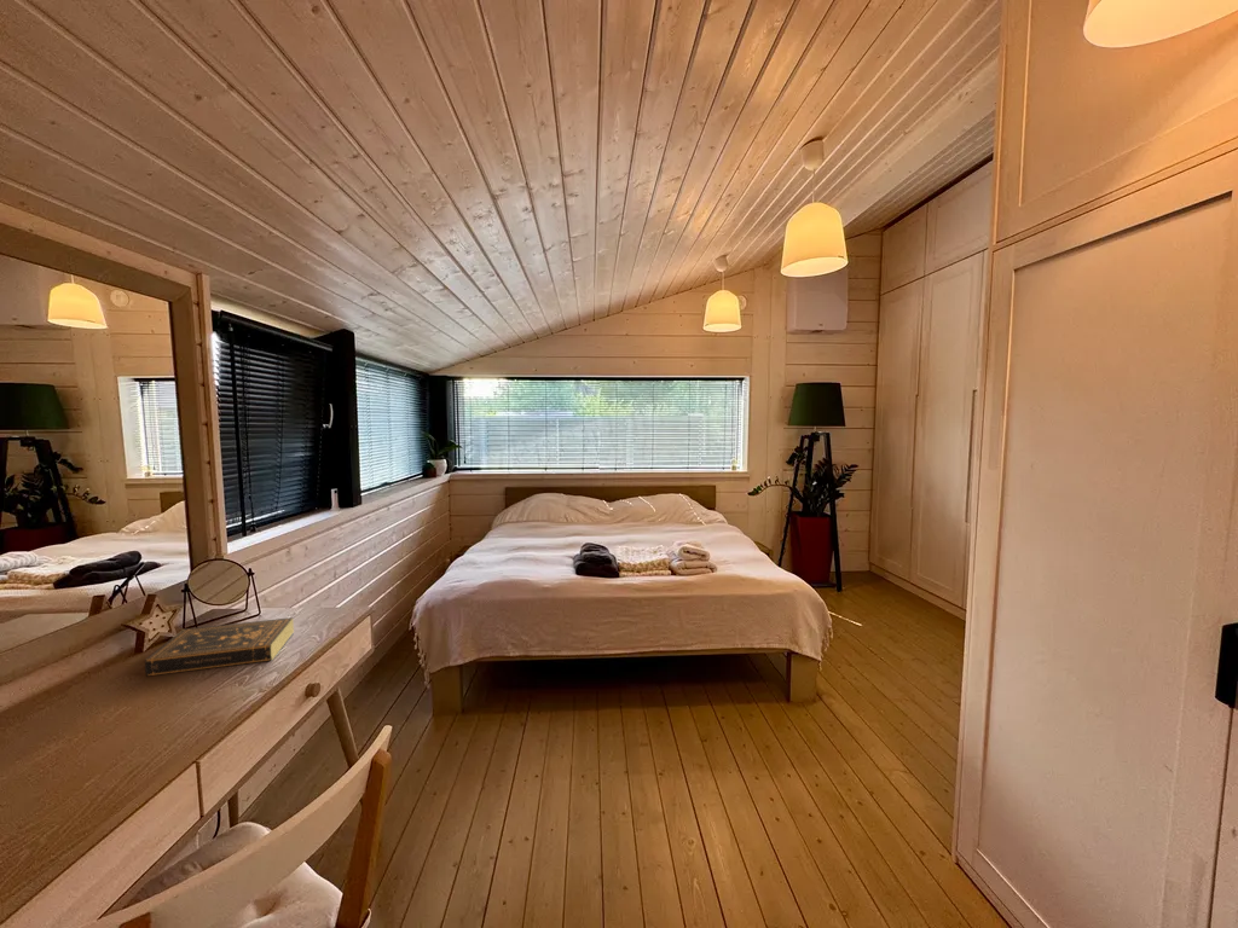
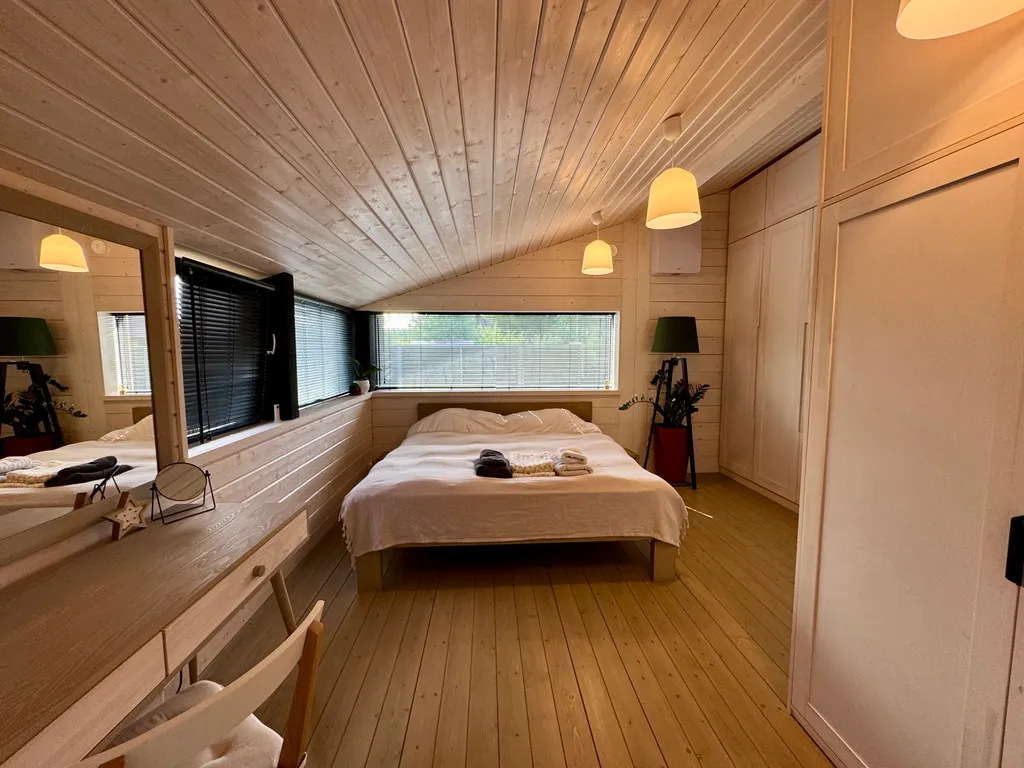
- book (226, 644)
